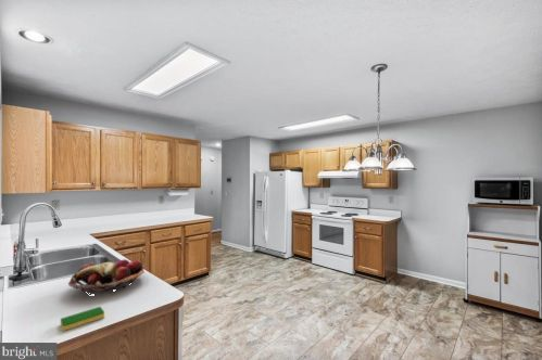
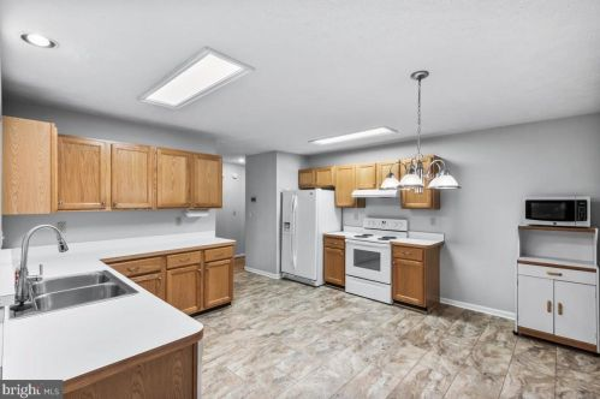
- dish sponge (83, 318)
- fruit basket (109, 273)
